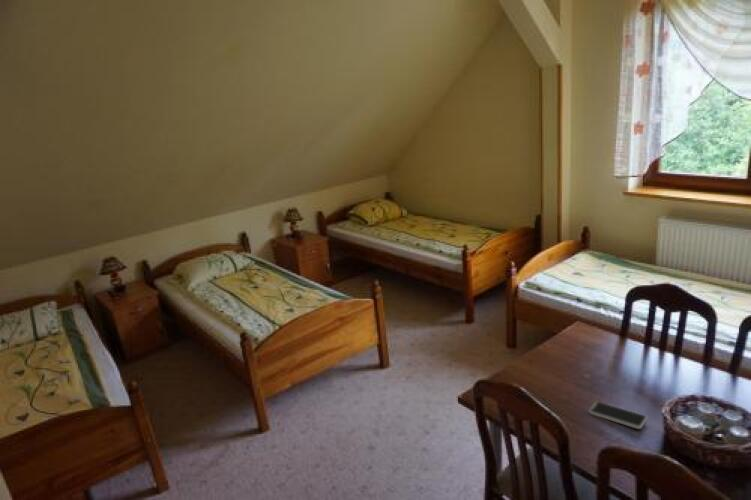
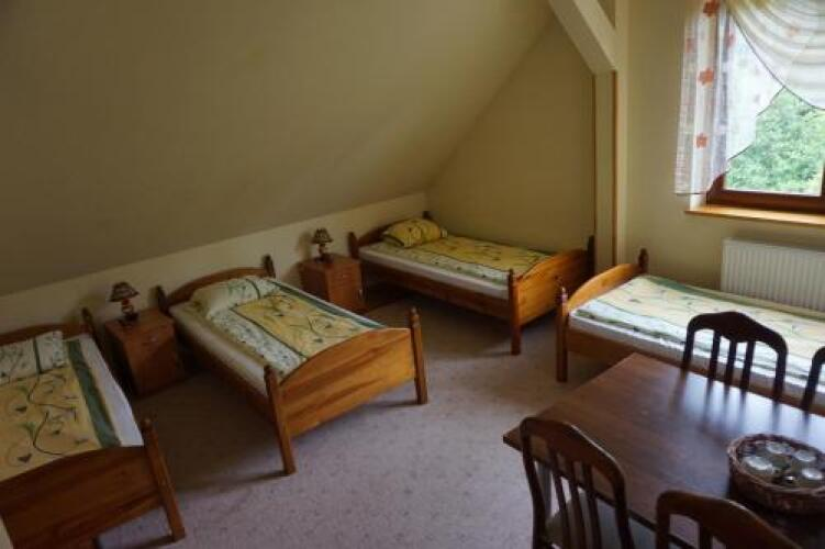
- smartphone (617, 414)
